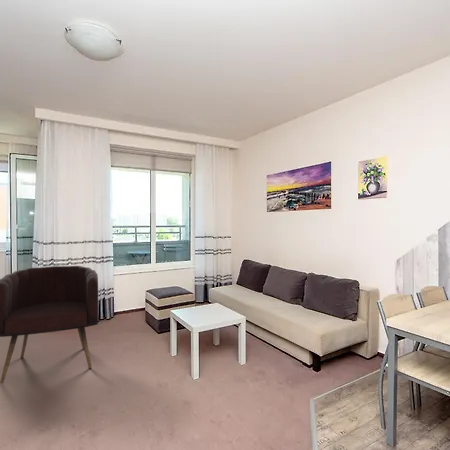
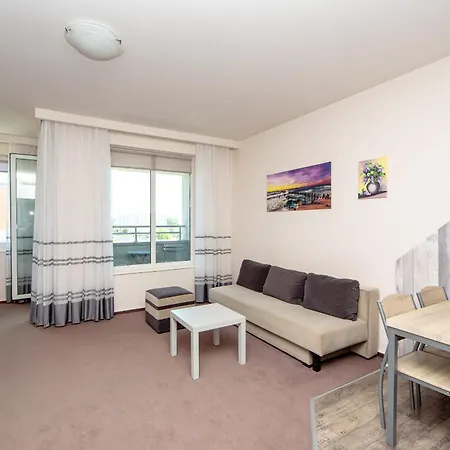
- armchair (50, 318)
